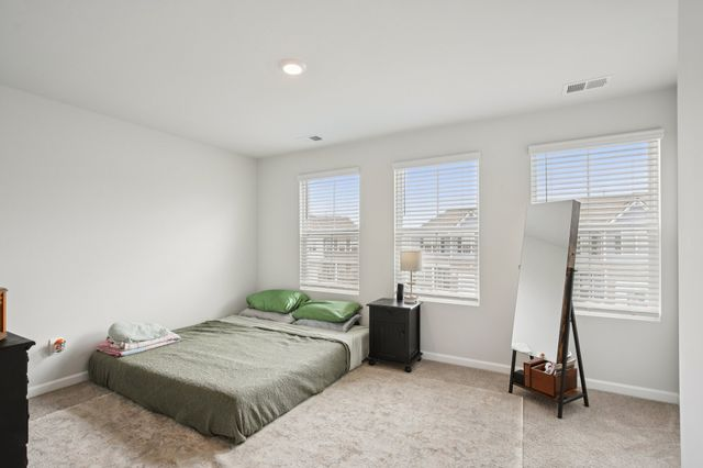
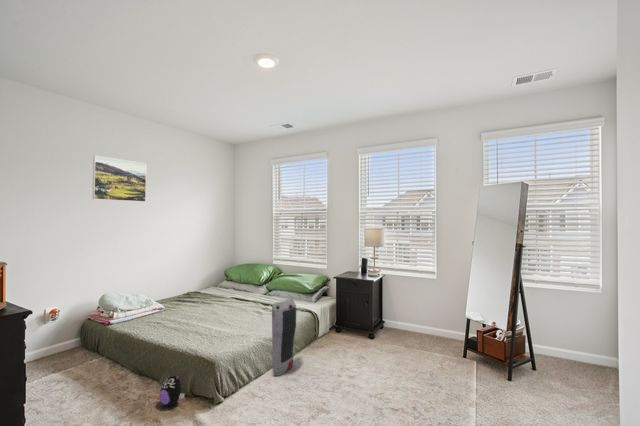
+ air purifier (286, 335)
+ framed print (121, 180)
+ plush toy (172, 388)
